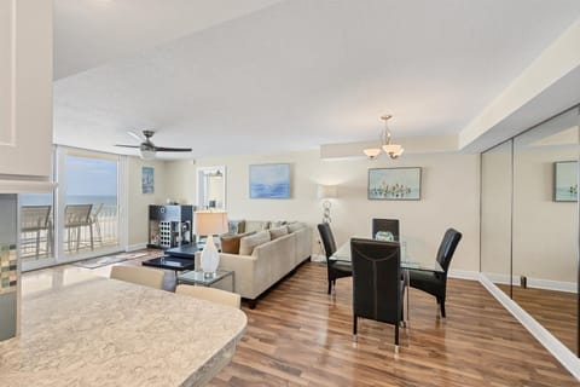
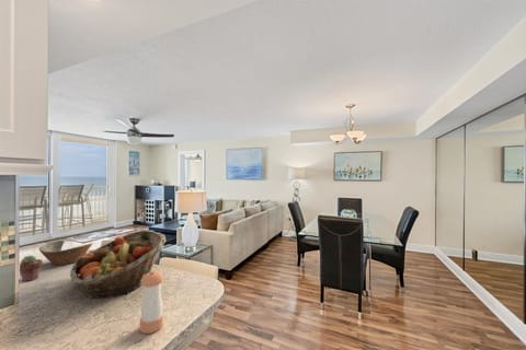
+ pepper shaker (151, 299)
+ potted succulent (30, 267)
+ bowl (64, 253)
+ fruit basket (121, 259)
